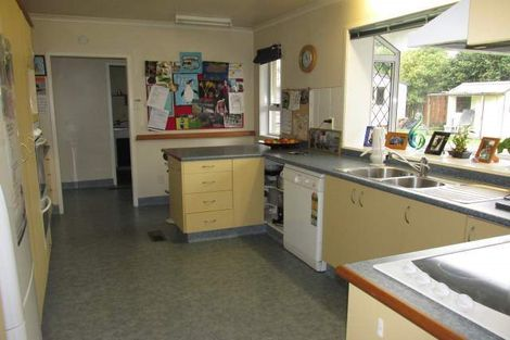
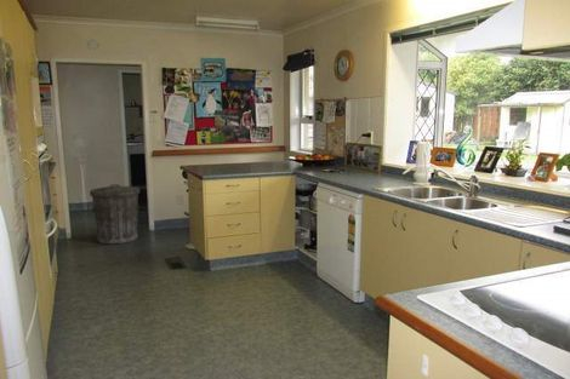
+ trash can (115, 211)
